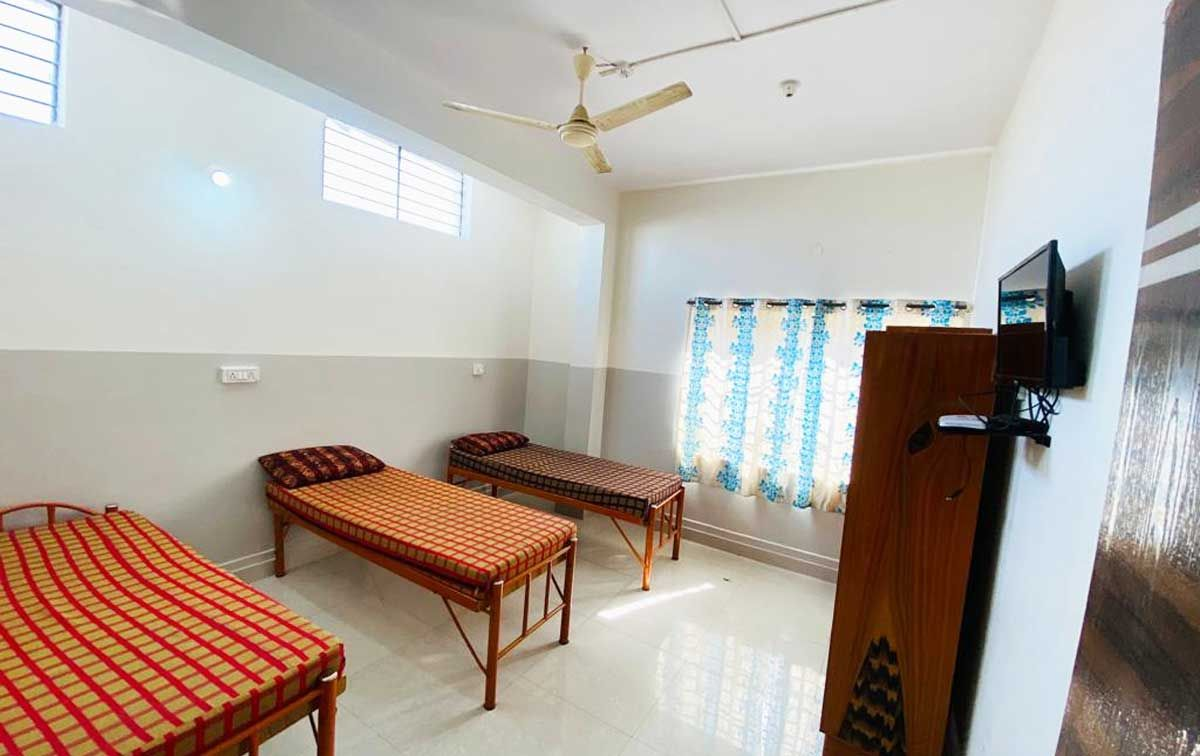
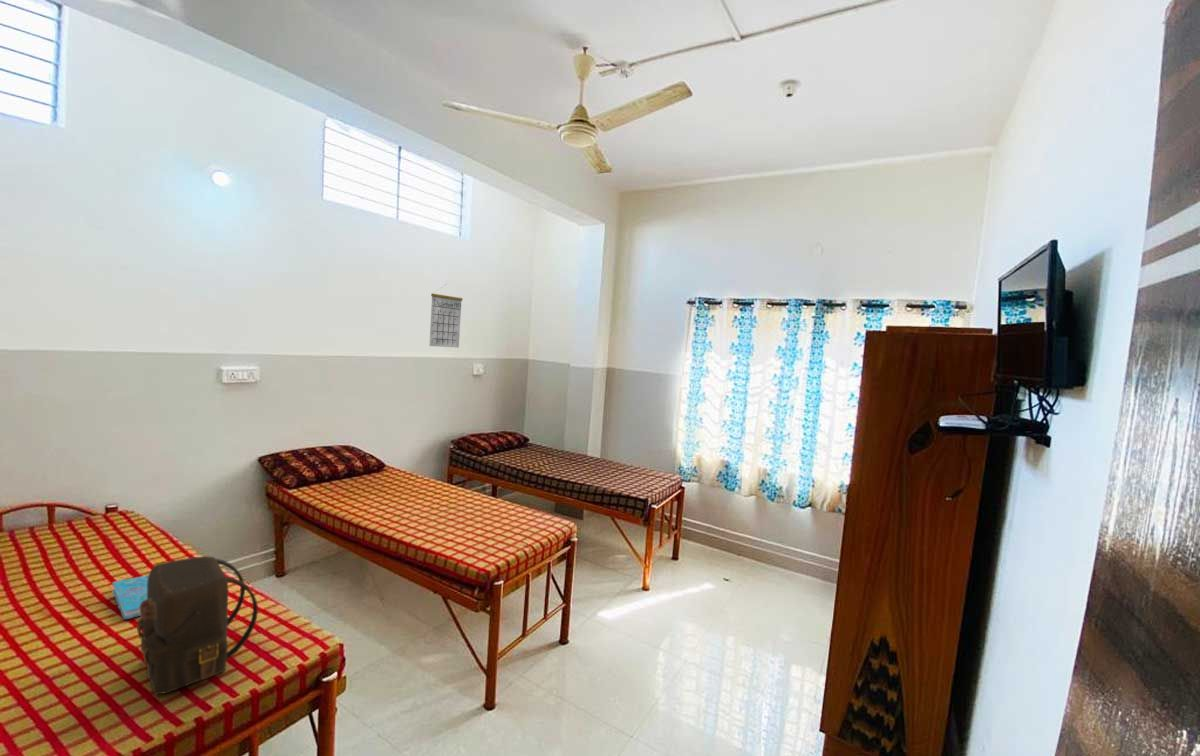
+ backpack (198, 615)
+ cover (146, 592)
+ calendar (446, 315)
